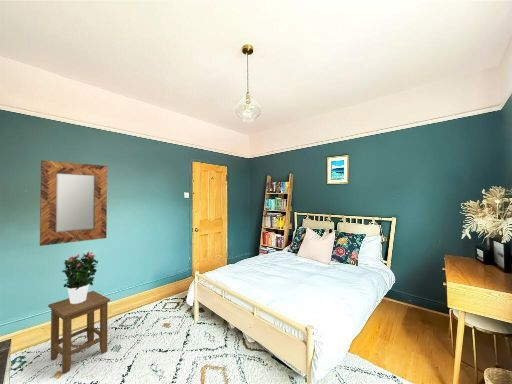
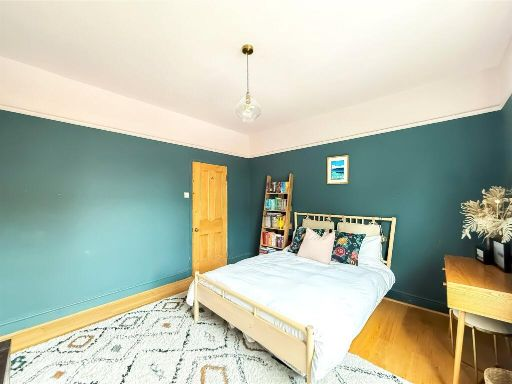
- potted flower (79, 276)
- stool (80, 330)
- home mirror (76, 202)
